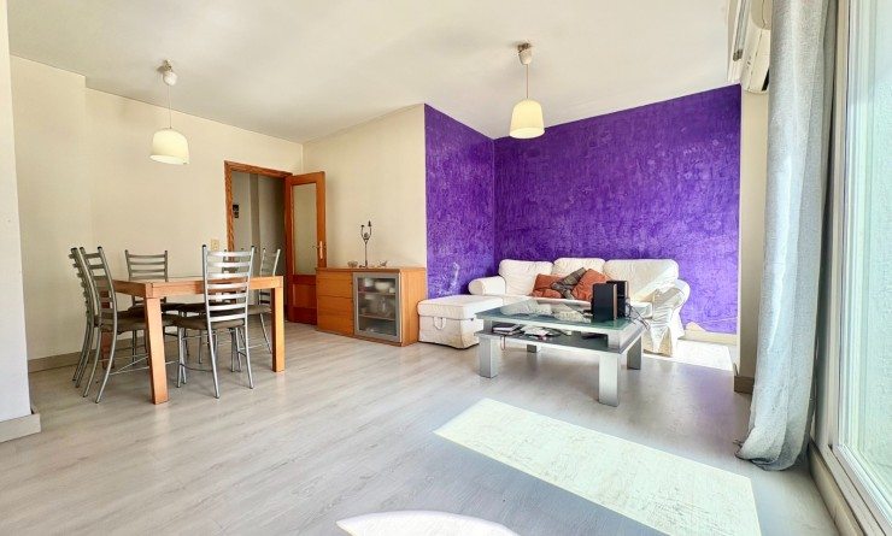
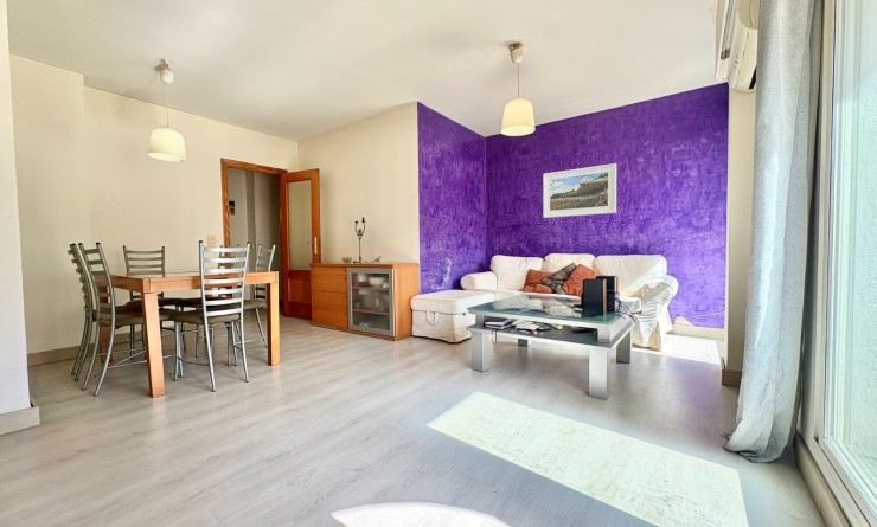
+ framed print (577, 192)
